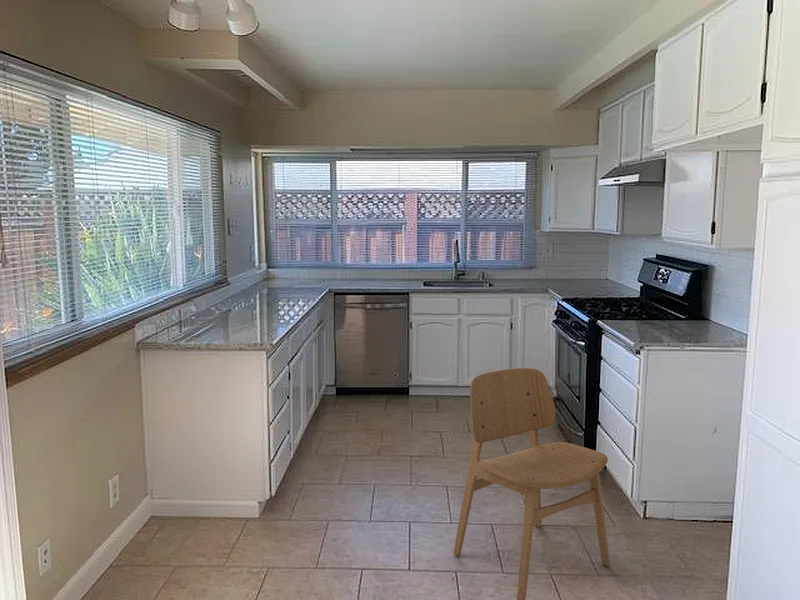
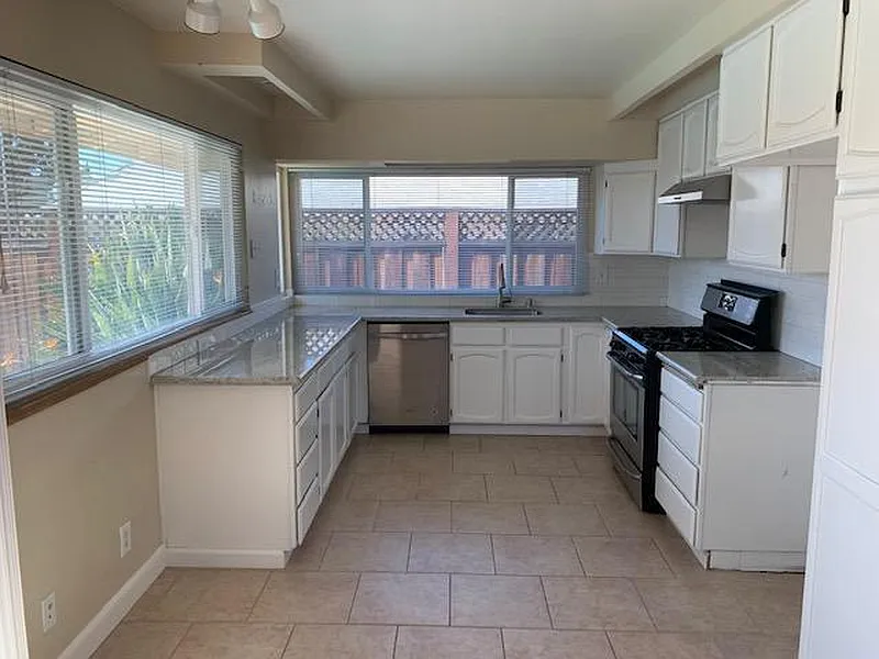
- dining chair (533, 473)
